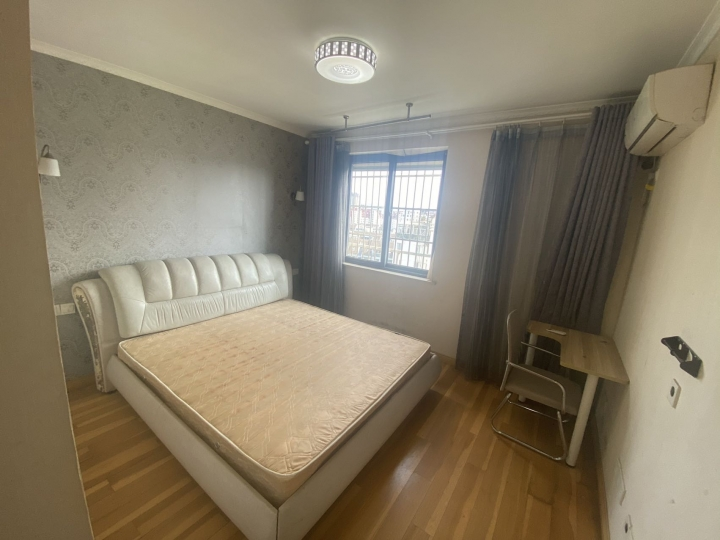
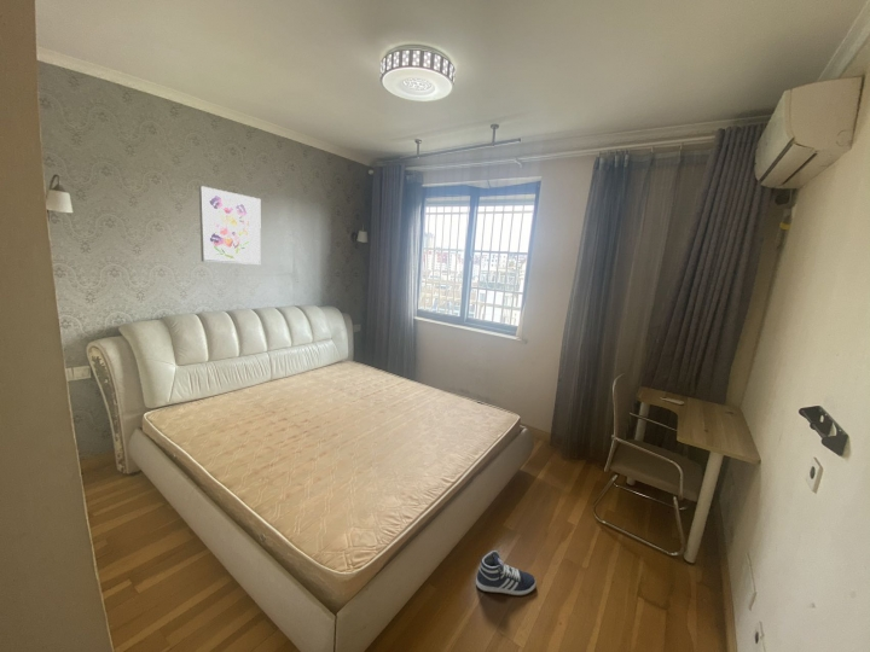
+ sneaker (507, 571)
+ wall art (232, 228)
